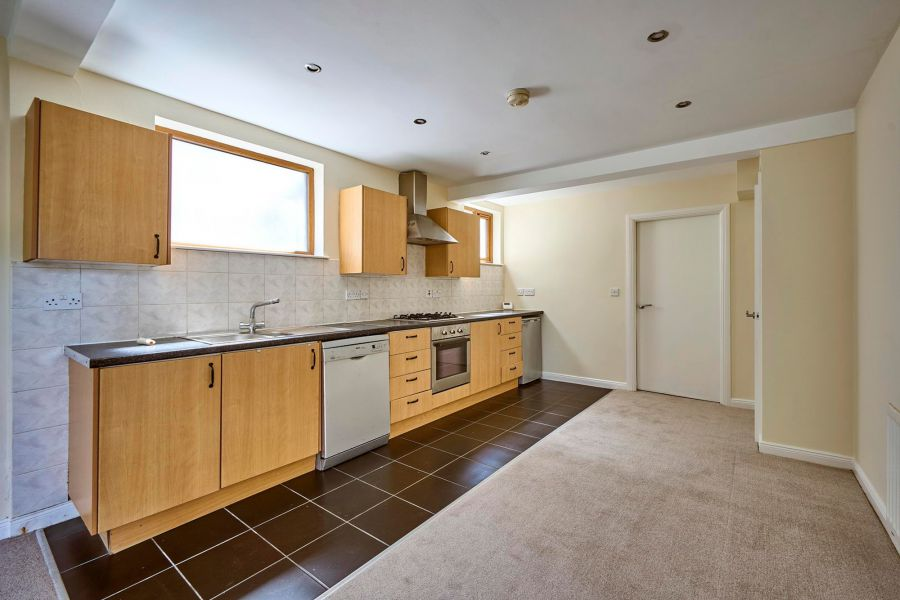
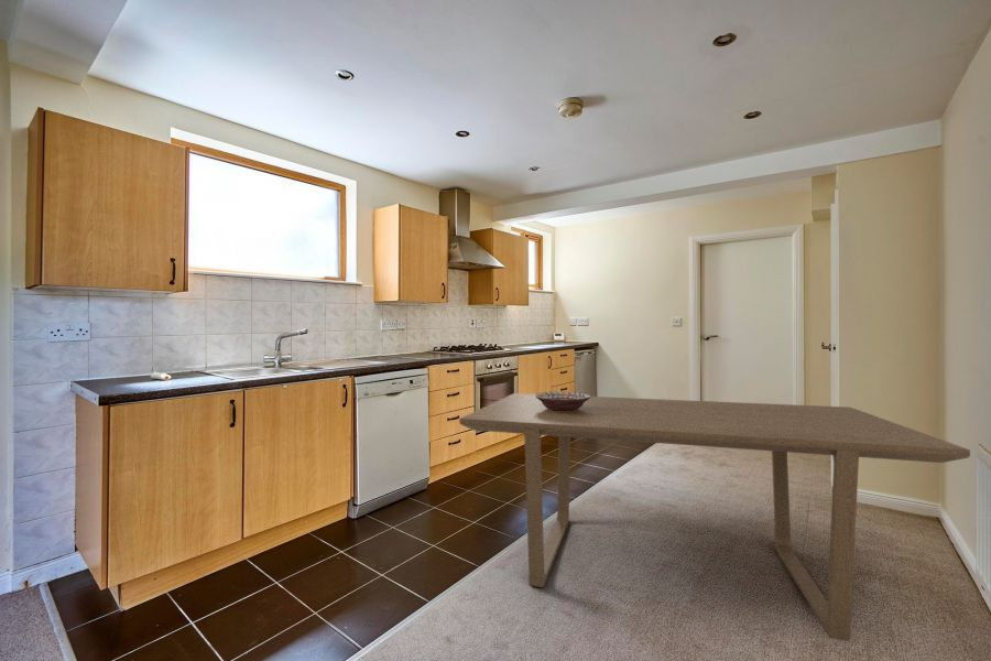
+ decorative bowl (562, 401)
+ dining table (668, 443)
